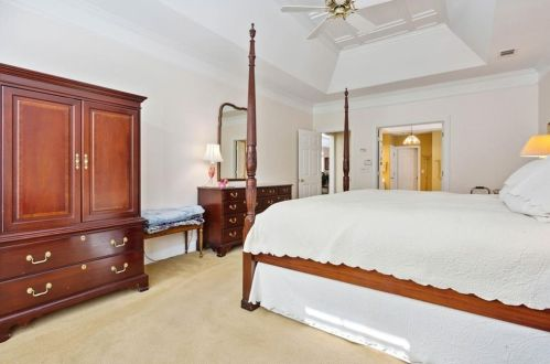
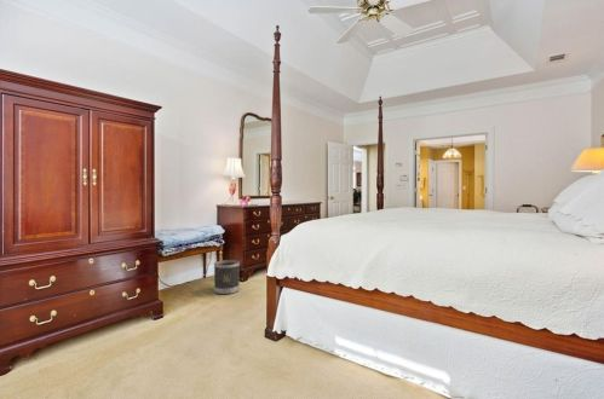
+ wastebasket (226, 276)
